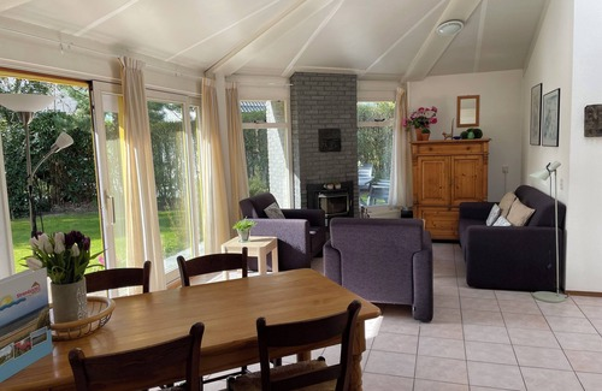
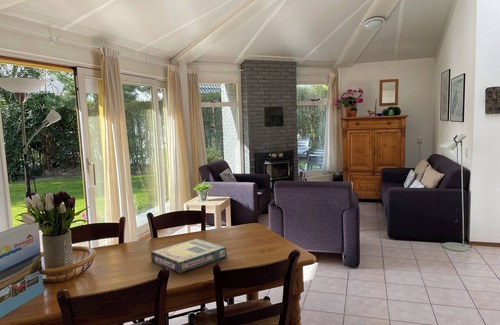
+ video game box (189, 254)
